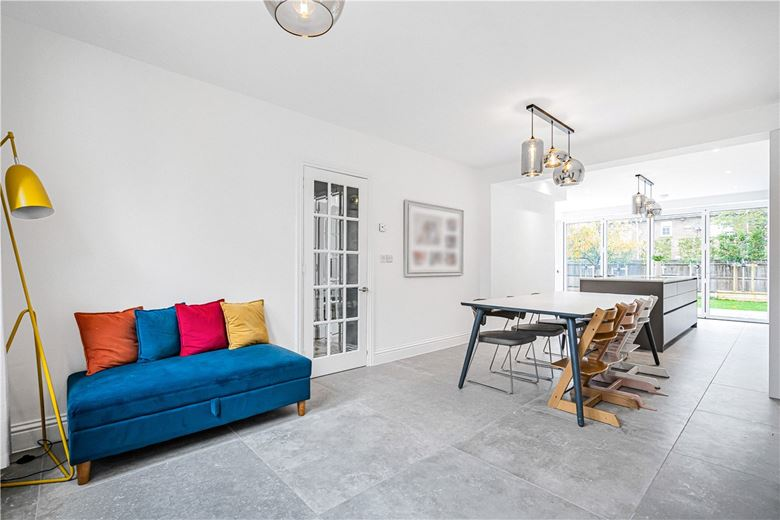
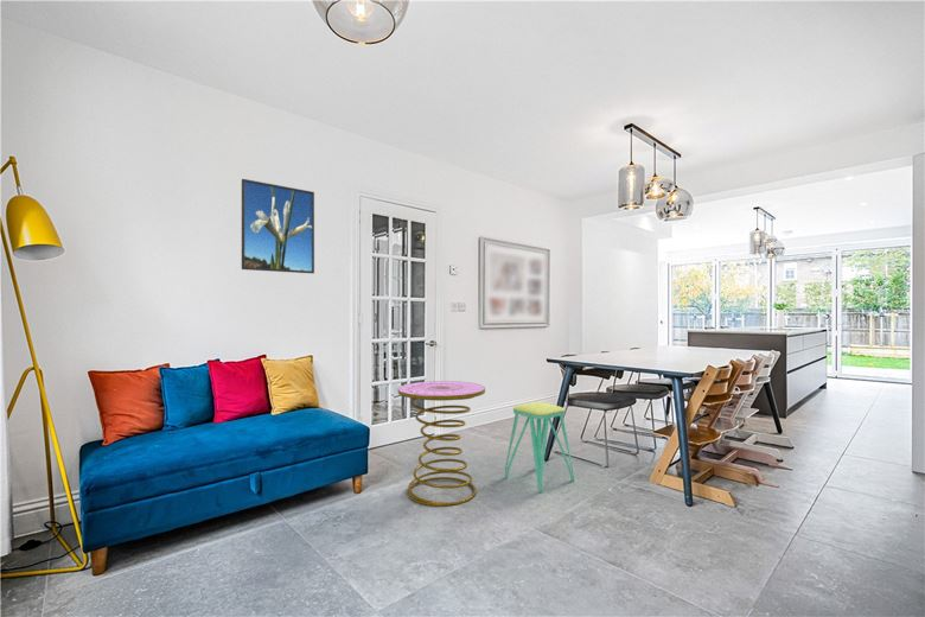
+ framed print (279, 228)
+ stool (538, 441)
+ side table (441, 439)
